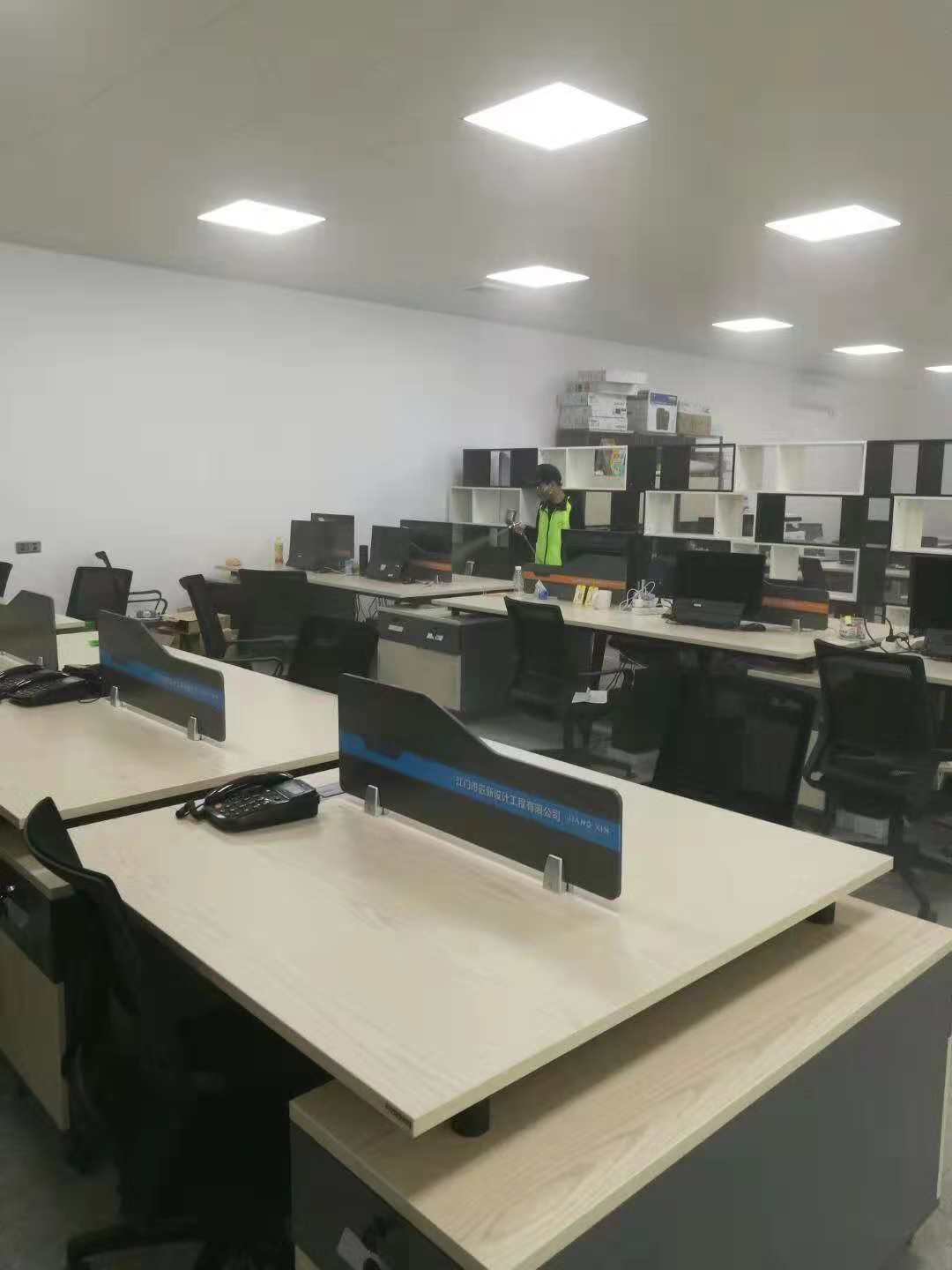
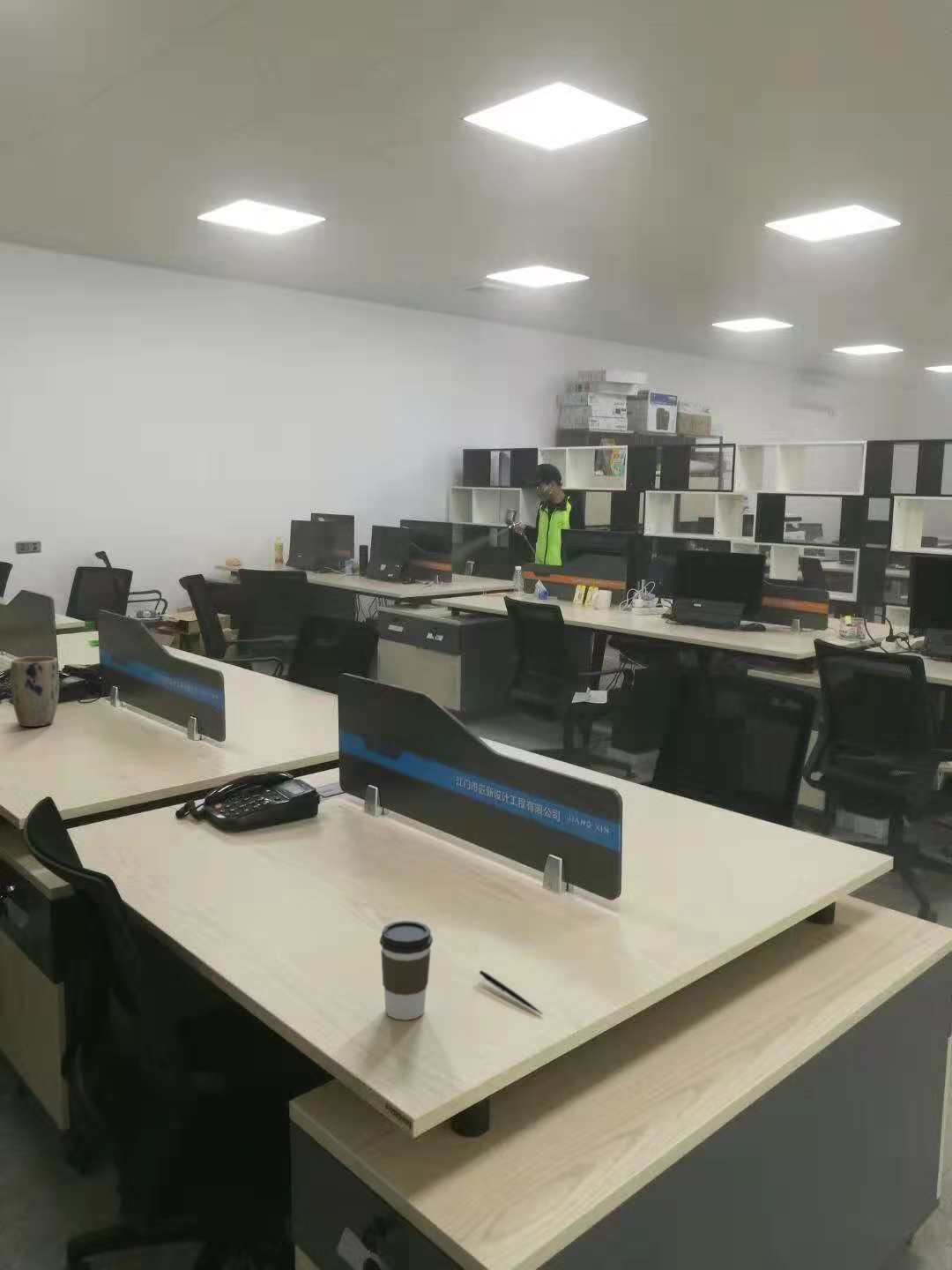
+ plant pot (35, 691)
+ coffee cup (405, 970)
+ pen (509, 991)
